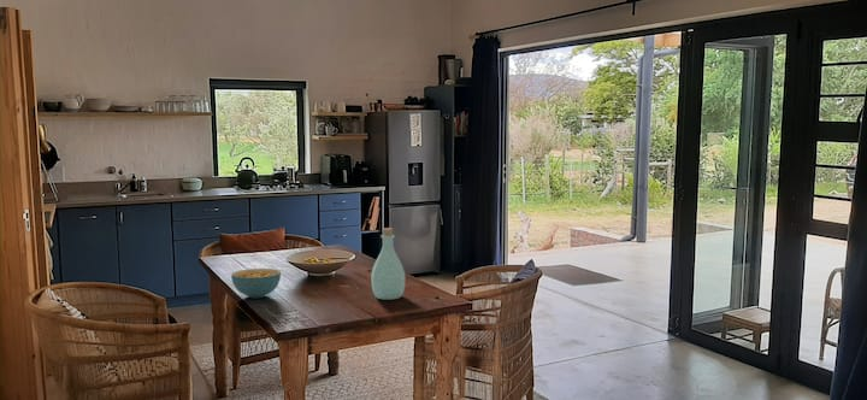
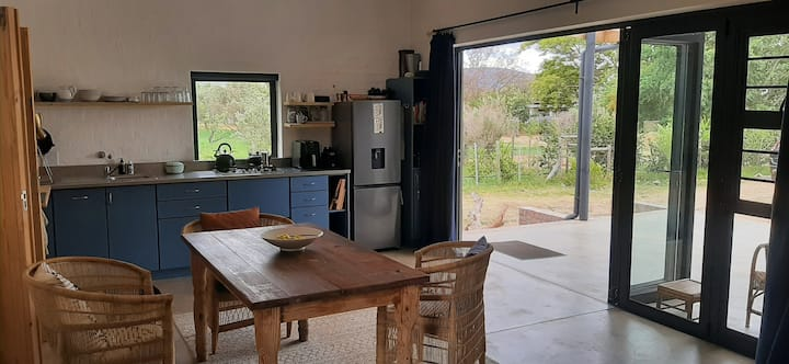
- bottle (388, 263)
- cereal bowl (256, 284)
